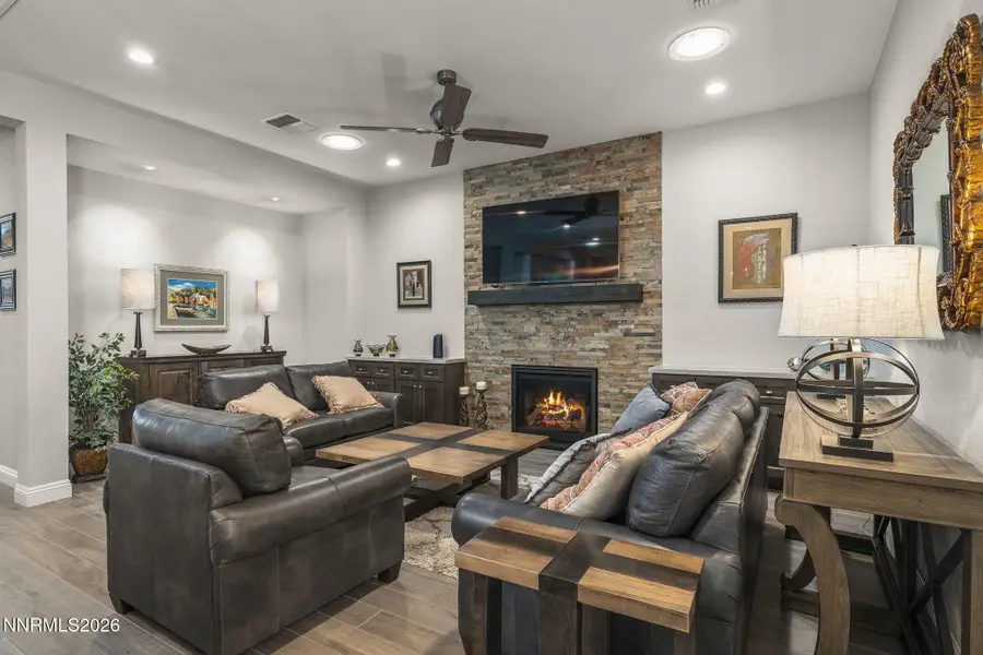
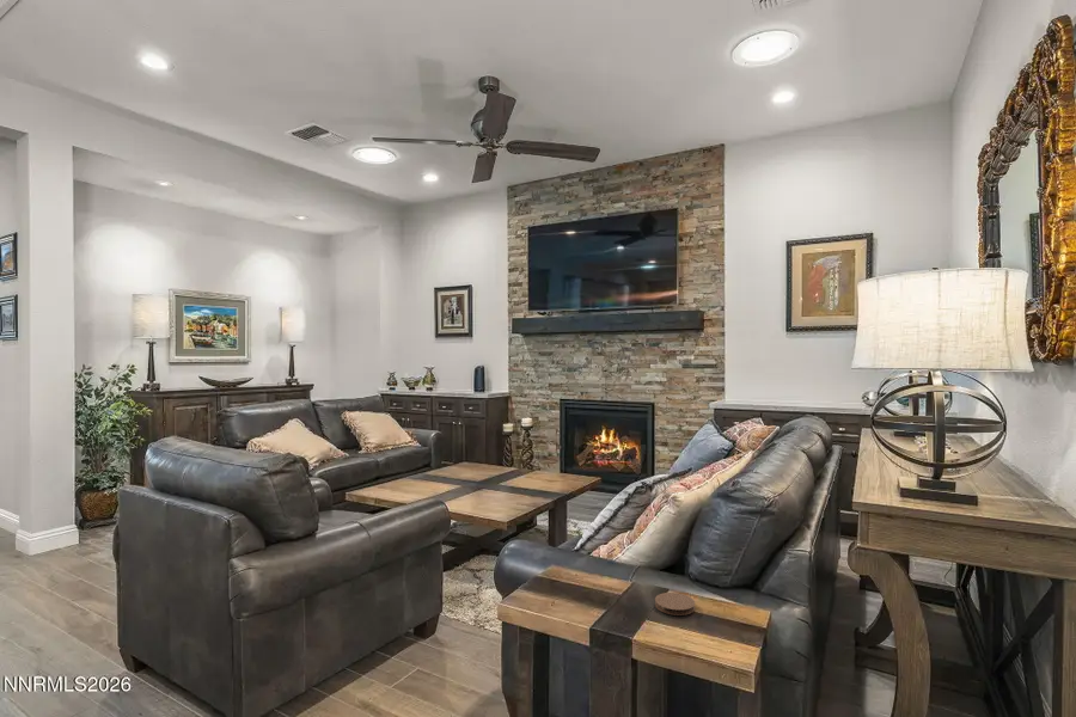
+ coaster (674, 603)
